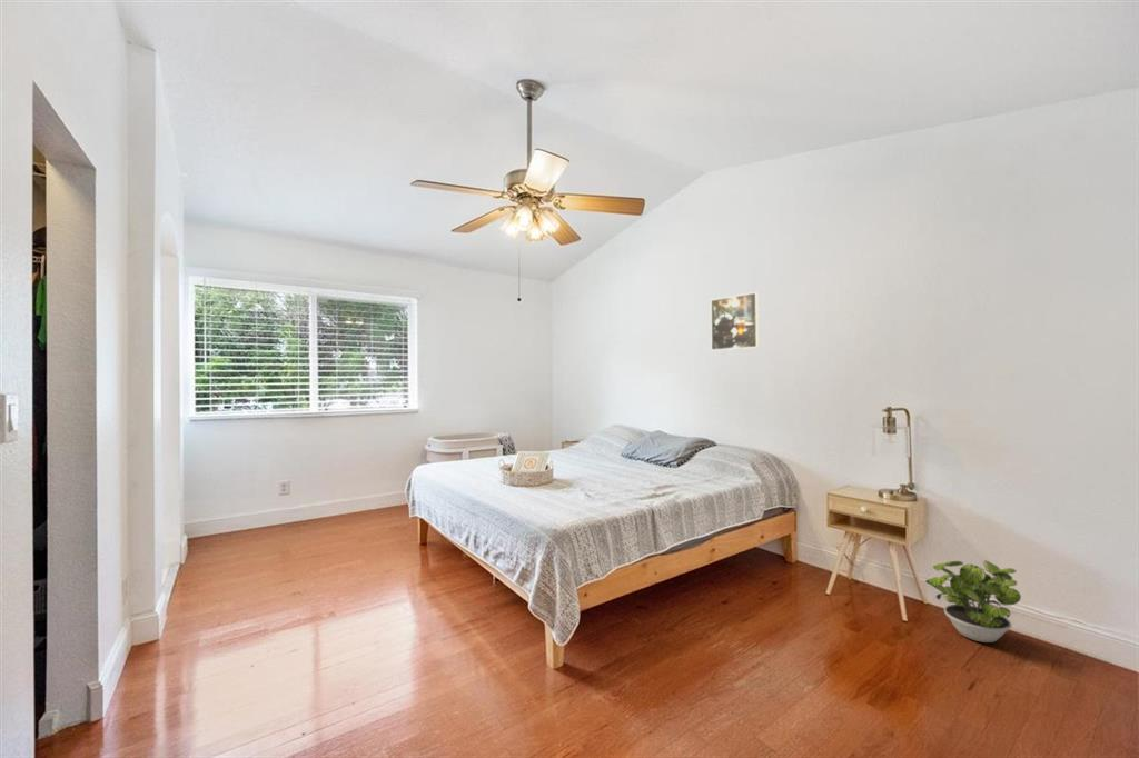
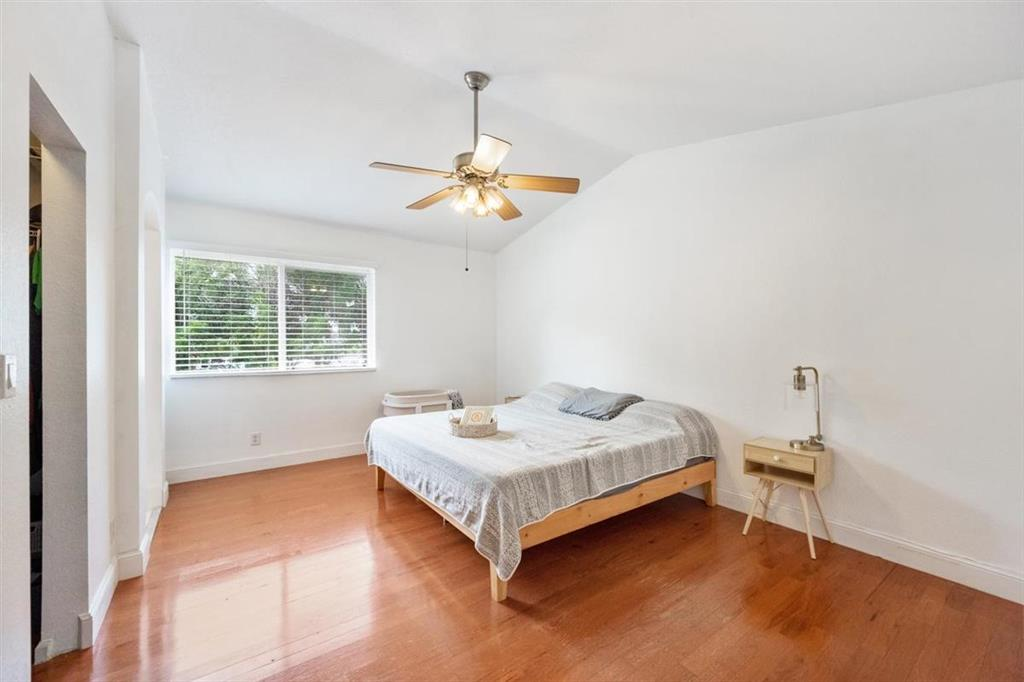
- potted plant (971, 596)
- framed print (733, 322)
